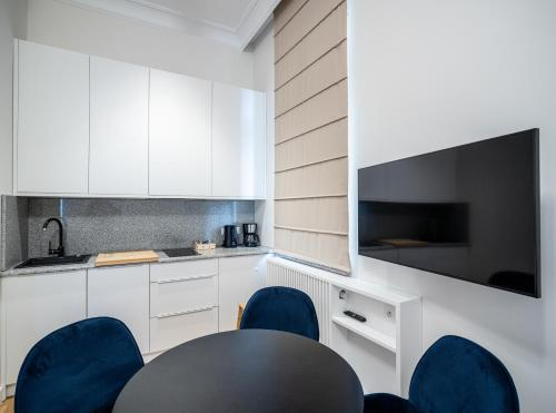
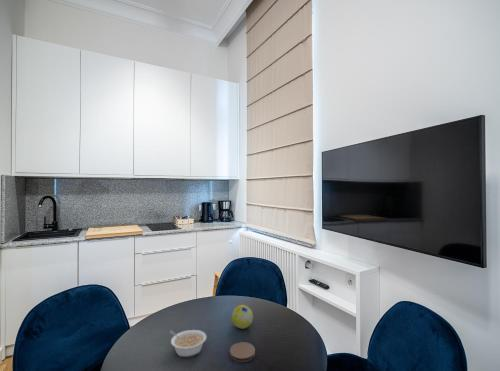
+ decorative ball (242, 316)
+ legume (187, 343)
+ coaster (242, 351)
